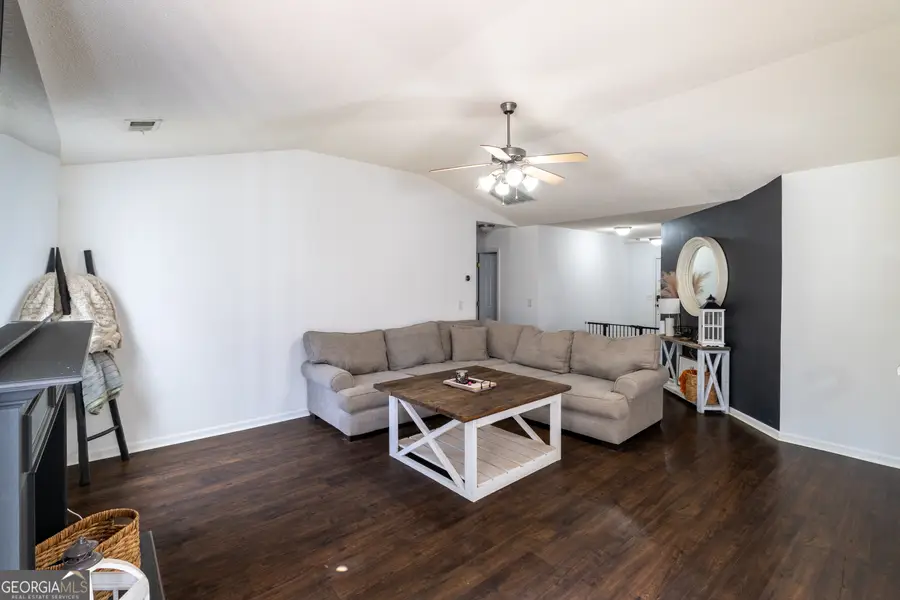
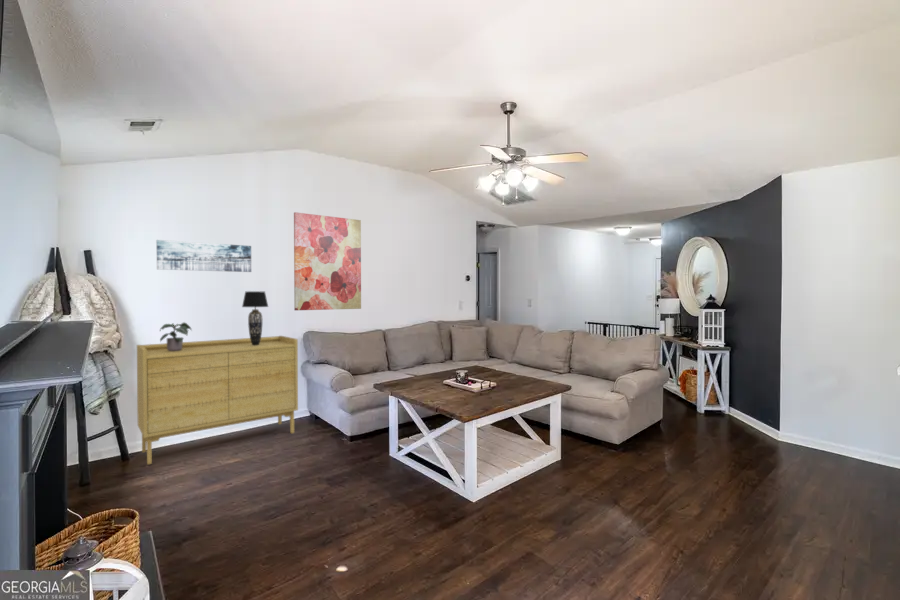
+ wall art (329, 263)
+ sideboard (222, 391)
+ table lamp (255, 318)
+ potted plant (175, 336)
+ wall art (206, 256)
